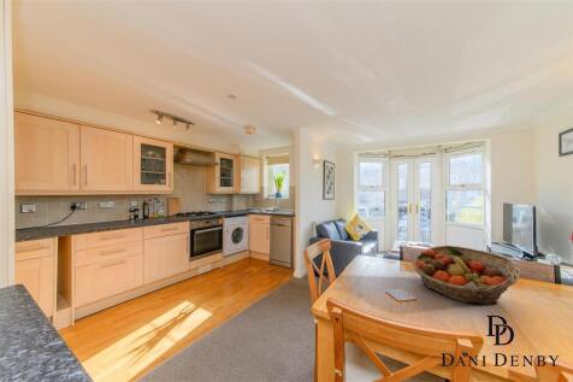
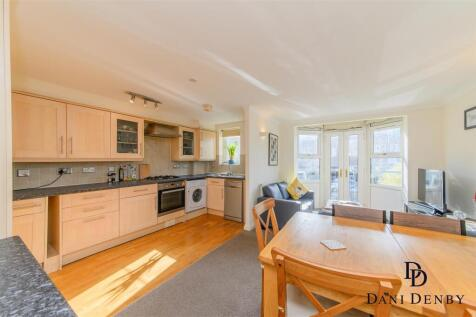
- fruit basket (459, 271)
